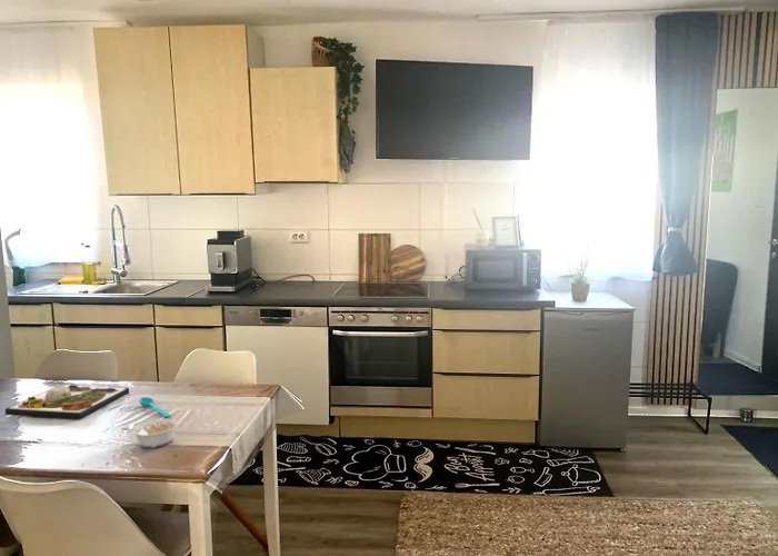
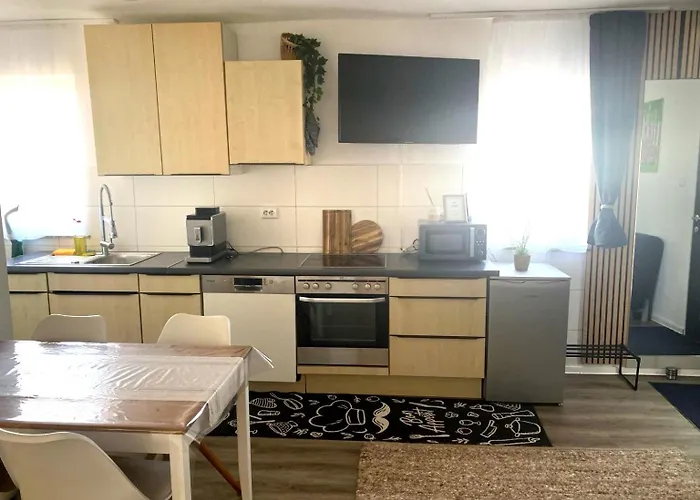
- spoon (154, 406)
- dinner plate (70, 396)
- legume (153, 433)
